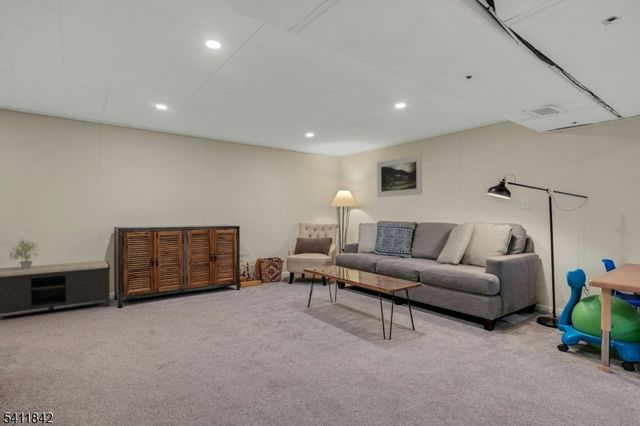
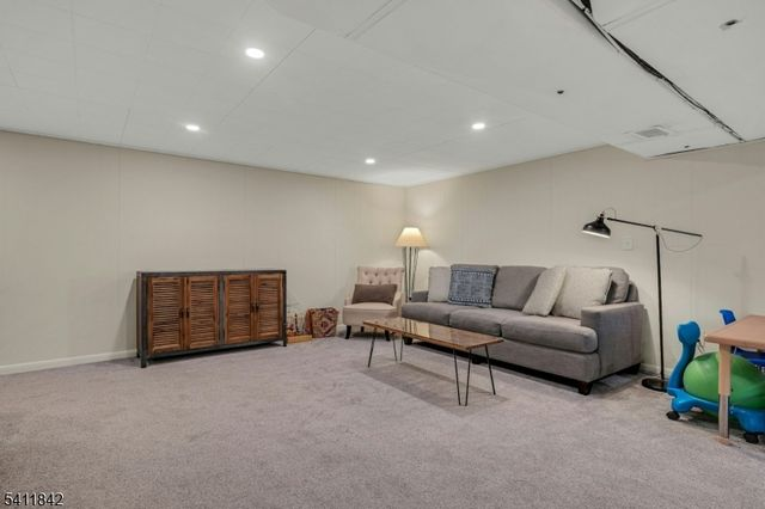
- bench (50, 288)
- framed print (398, 177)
- potted plant (24, 252)
